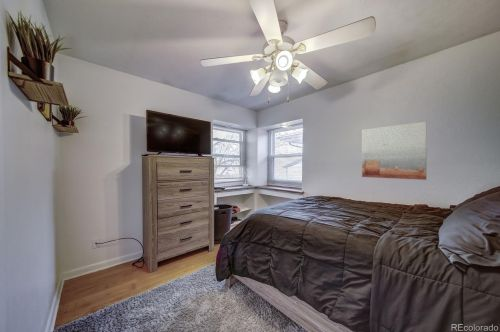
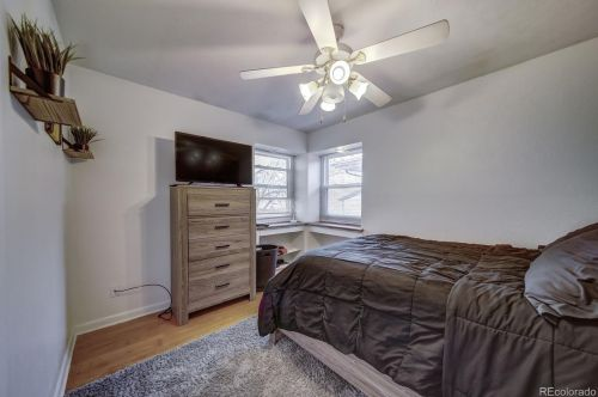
- wall art (391, 152)
